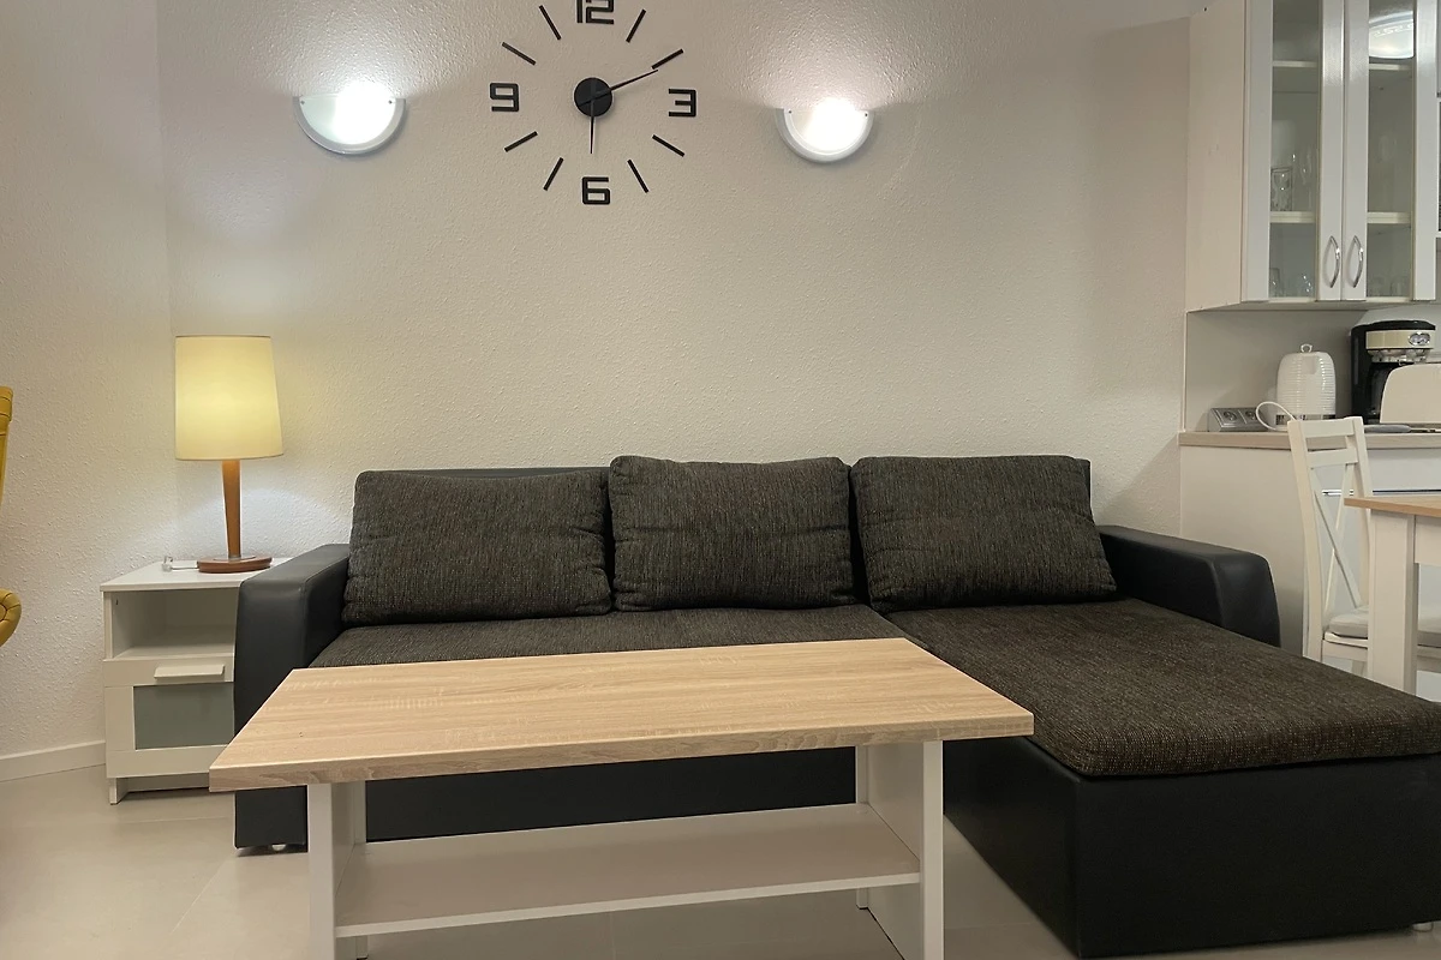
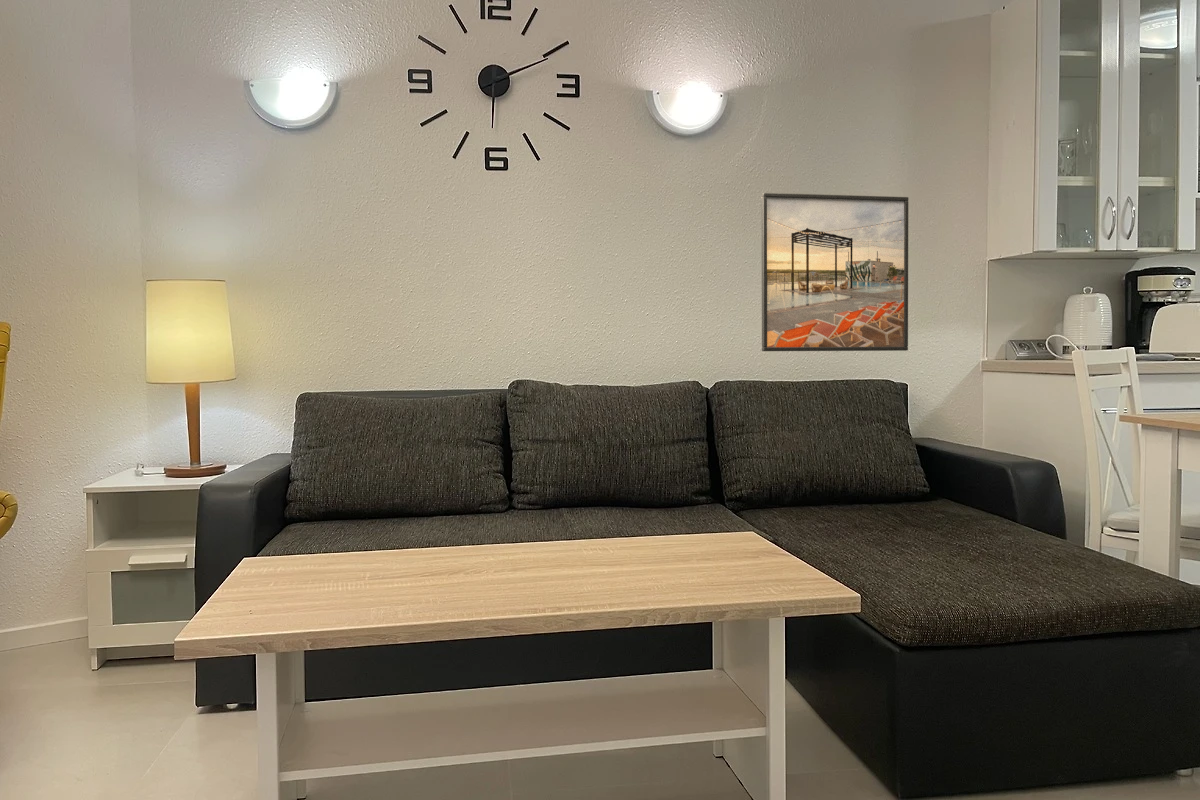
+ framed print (835, 273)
